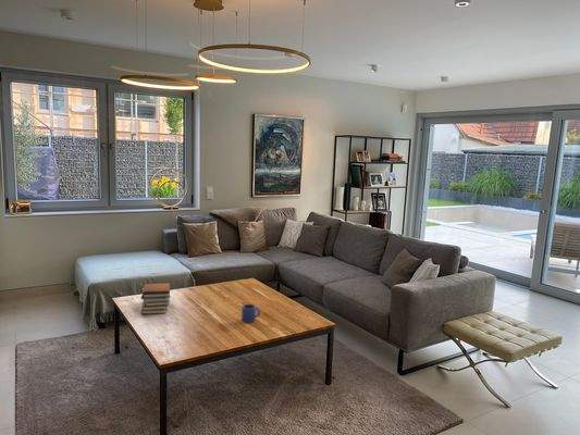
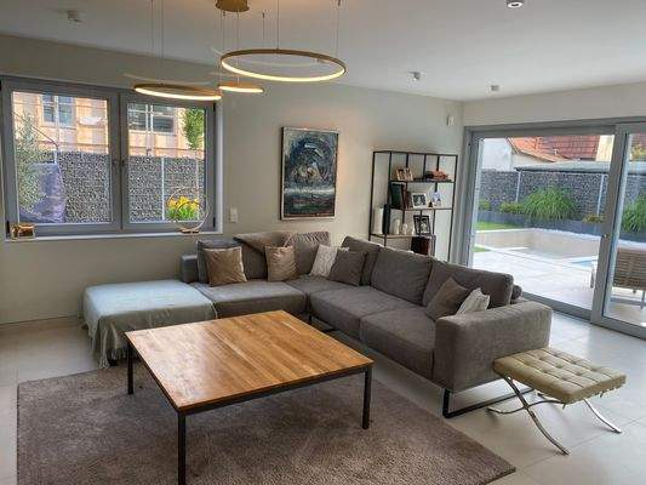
- mug (250, 312)
- book stack (156, 297)
